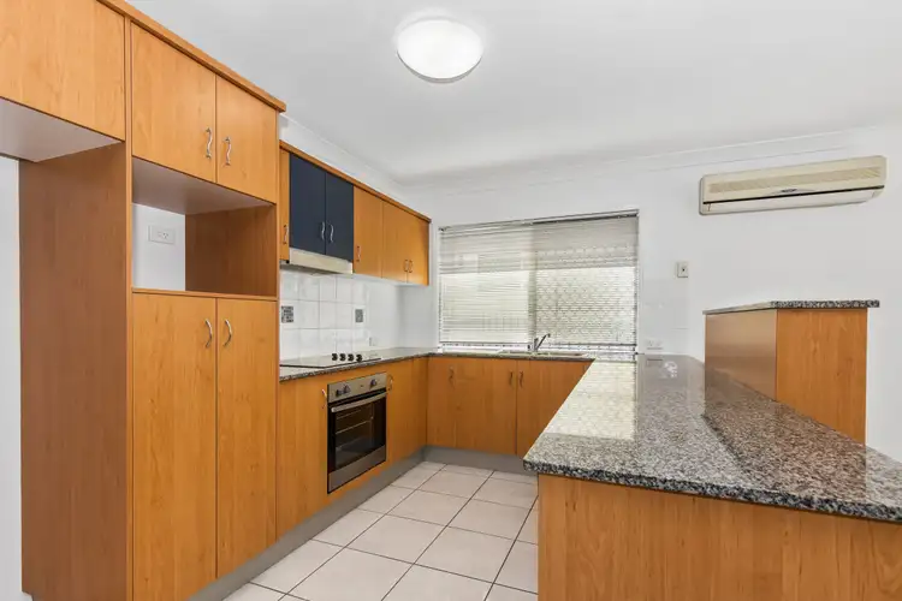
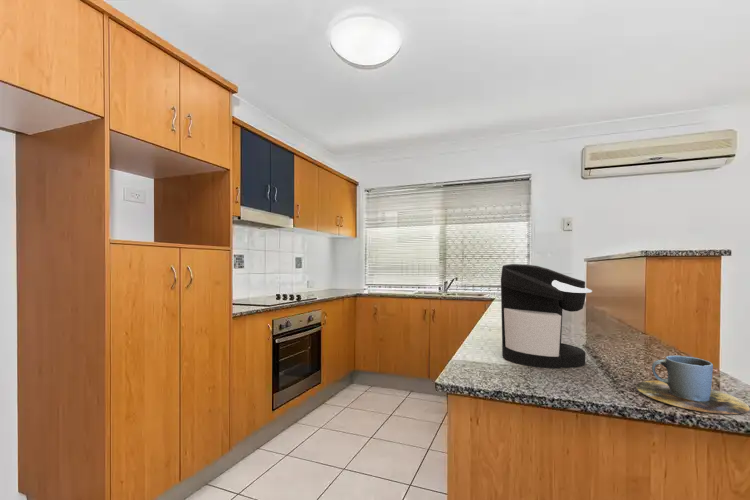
+ coffee maker (544, 311)
+ cup (688, 378)
